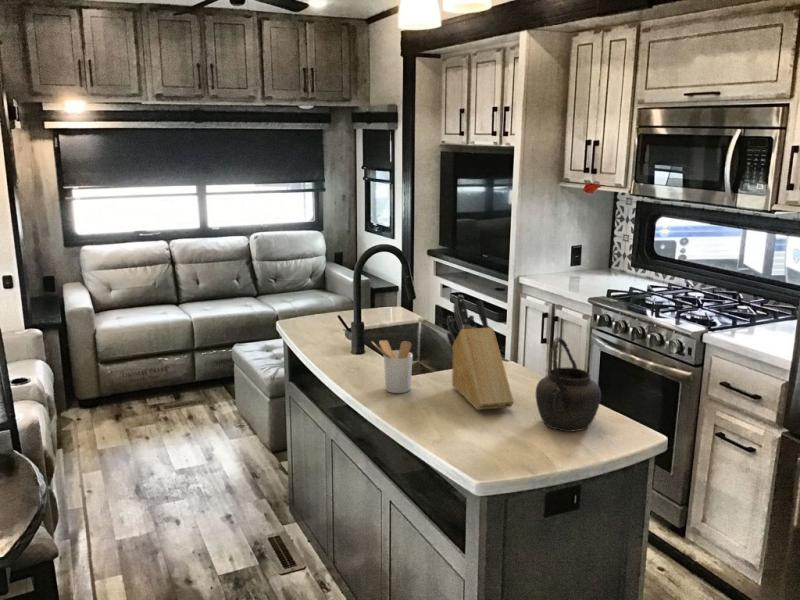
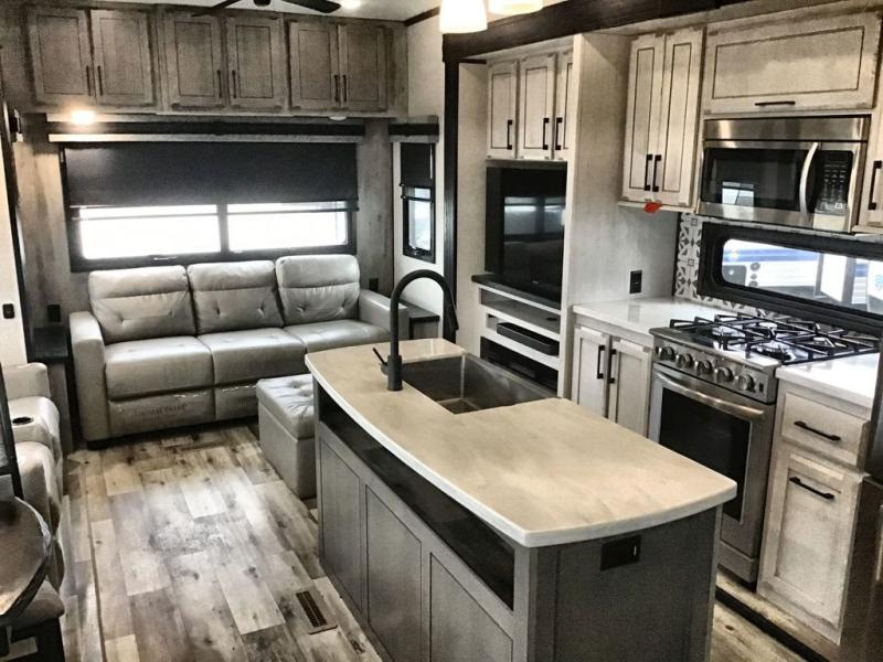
- kettle (563, 384)
- knife block (477, 348)
- utensil holder (391, 364)
